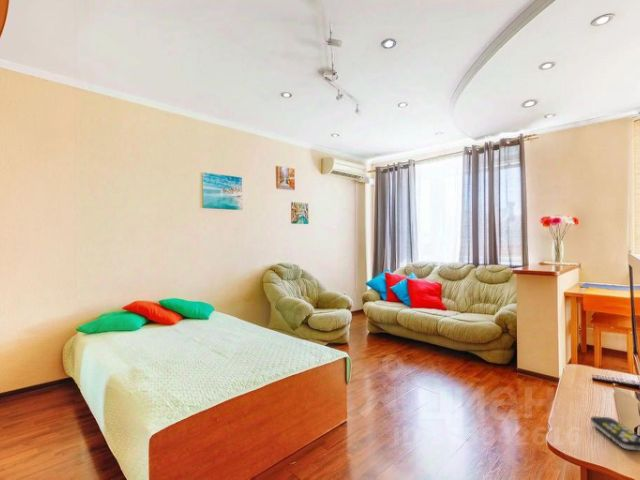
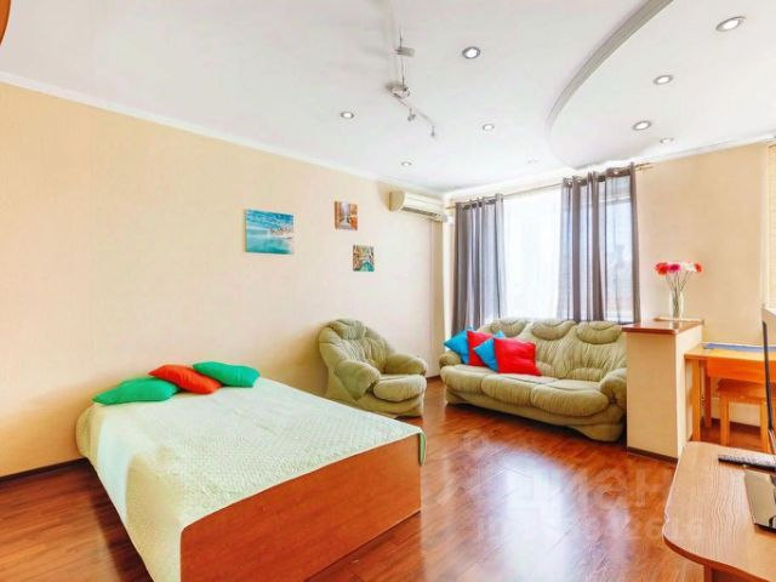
- remote control (617, 432)
